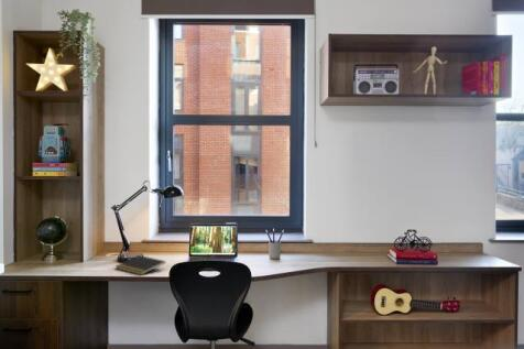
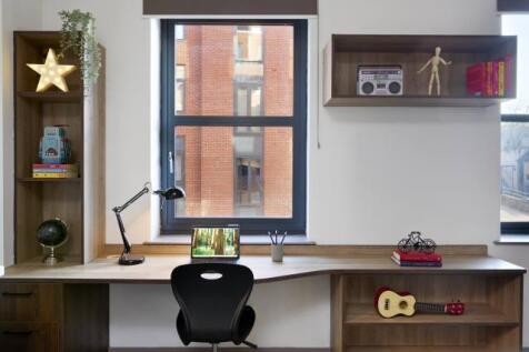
- notepad (140, 264)
